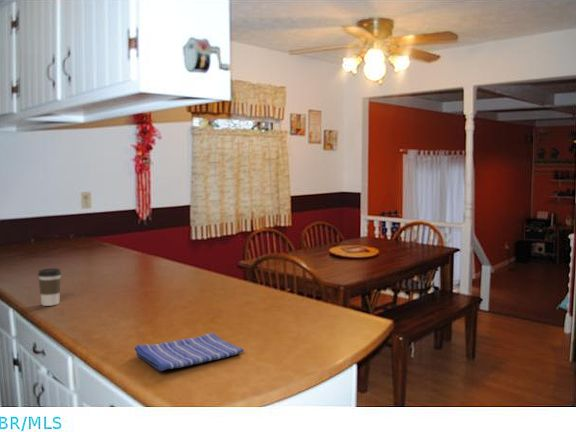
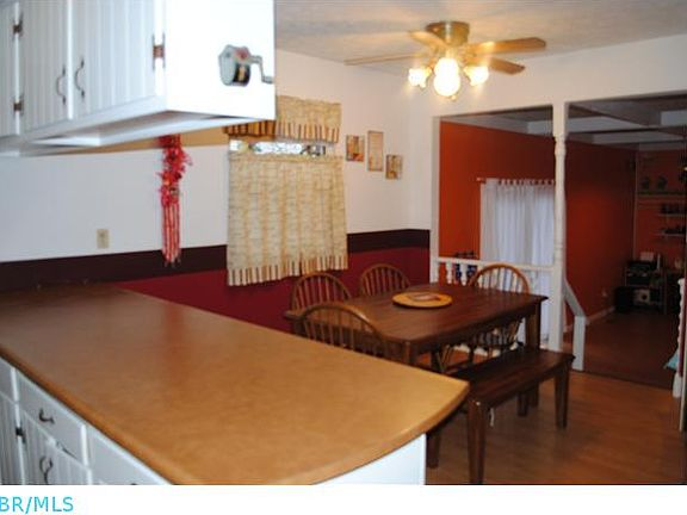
- coffee cup (50, 287)
- dish towel (188, 349)
